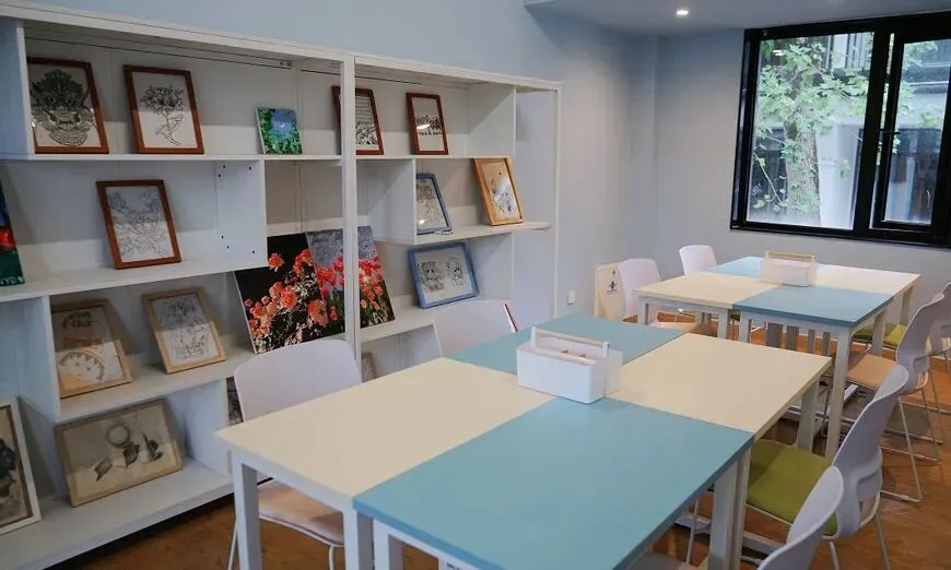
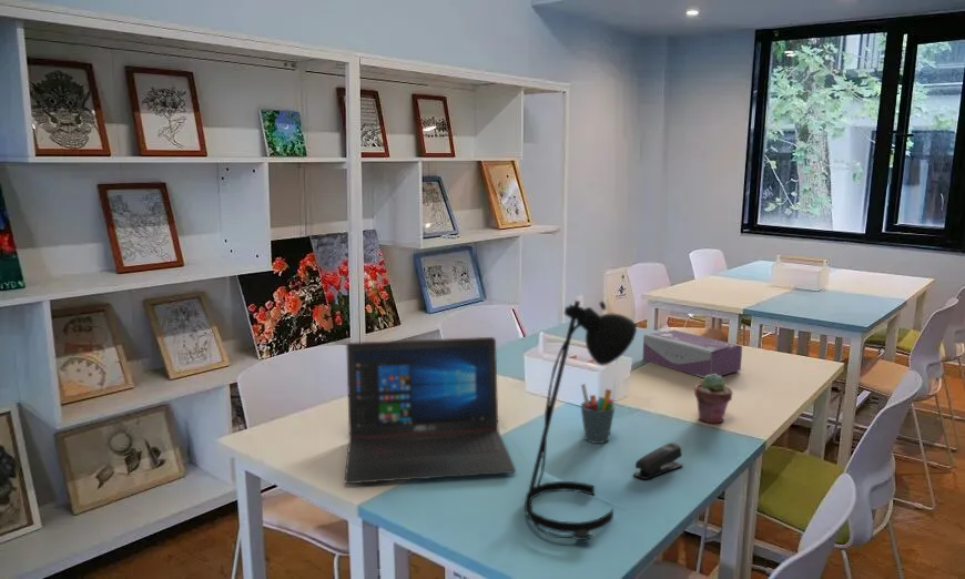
+ laptop (426, 405)
+ tissue box (691, 352)
+ pen holder (598, 413)
+ potted succulent (712, 397)
+ desk lamp (555, 403)
+ stapler (658, 459)
